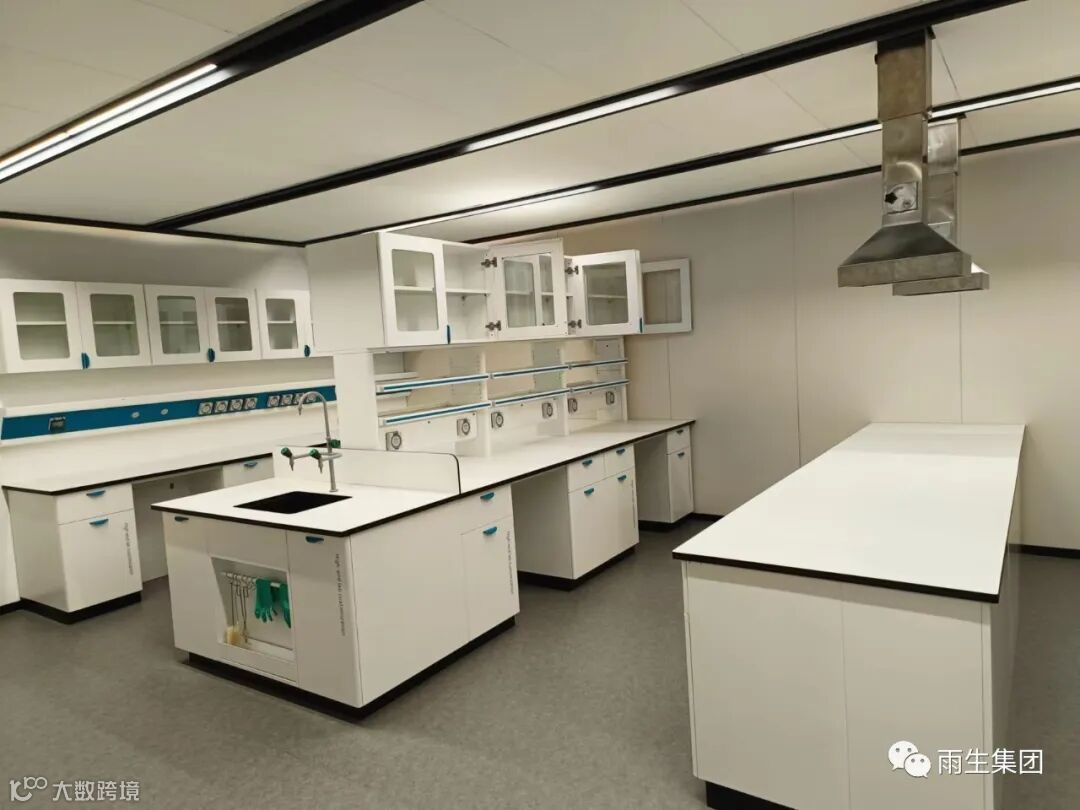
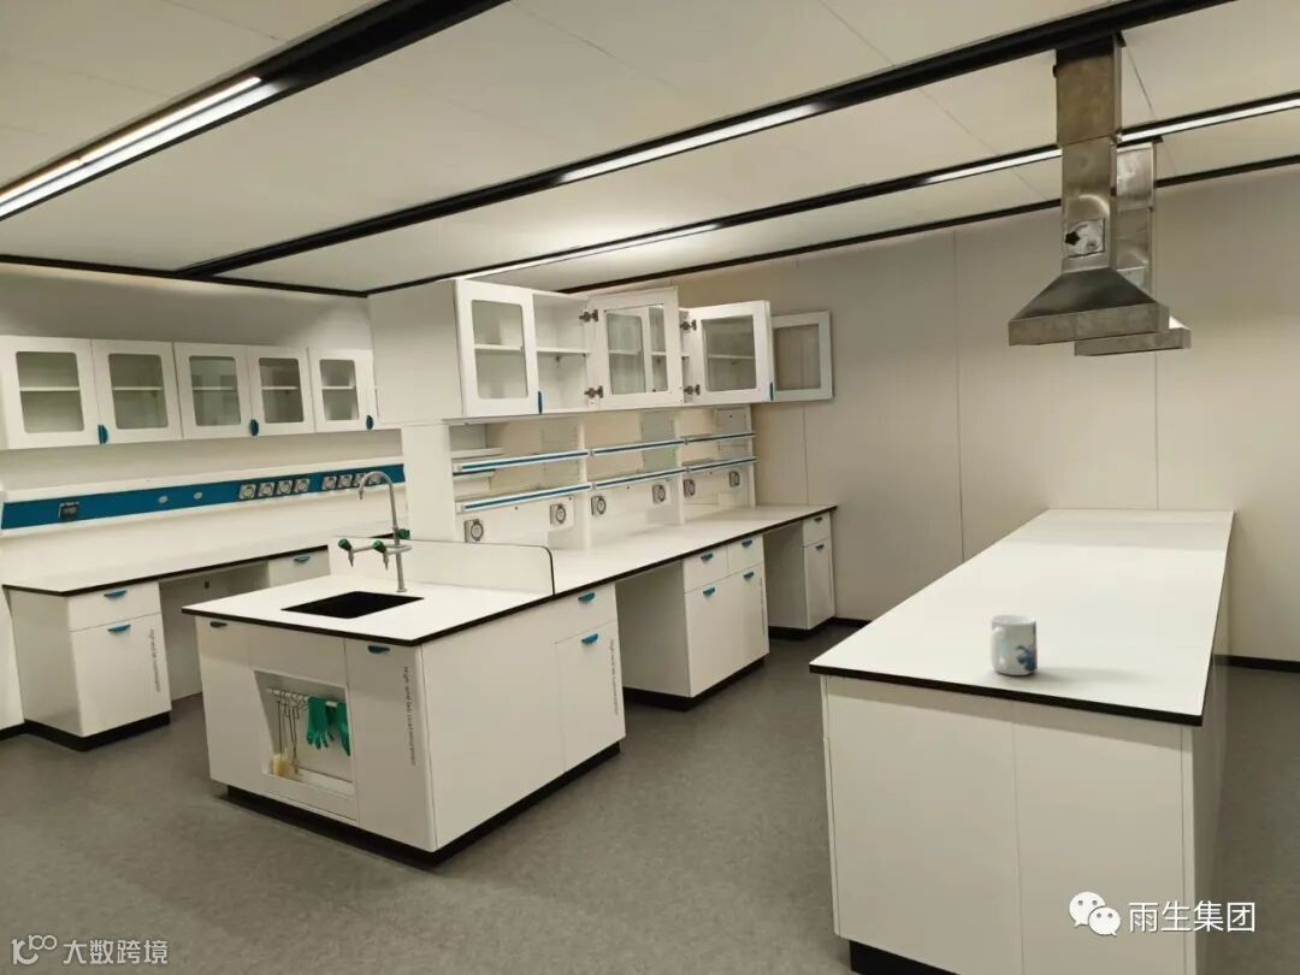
+ mug (1012, 646)
